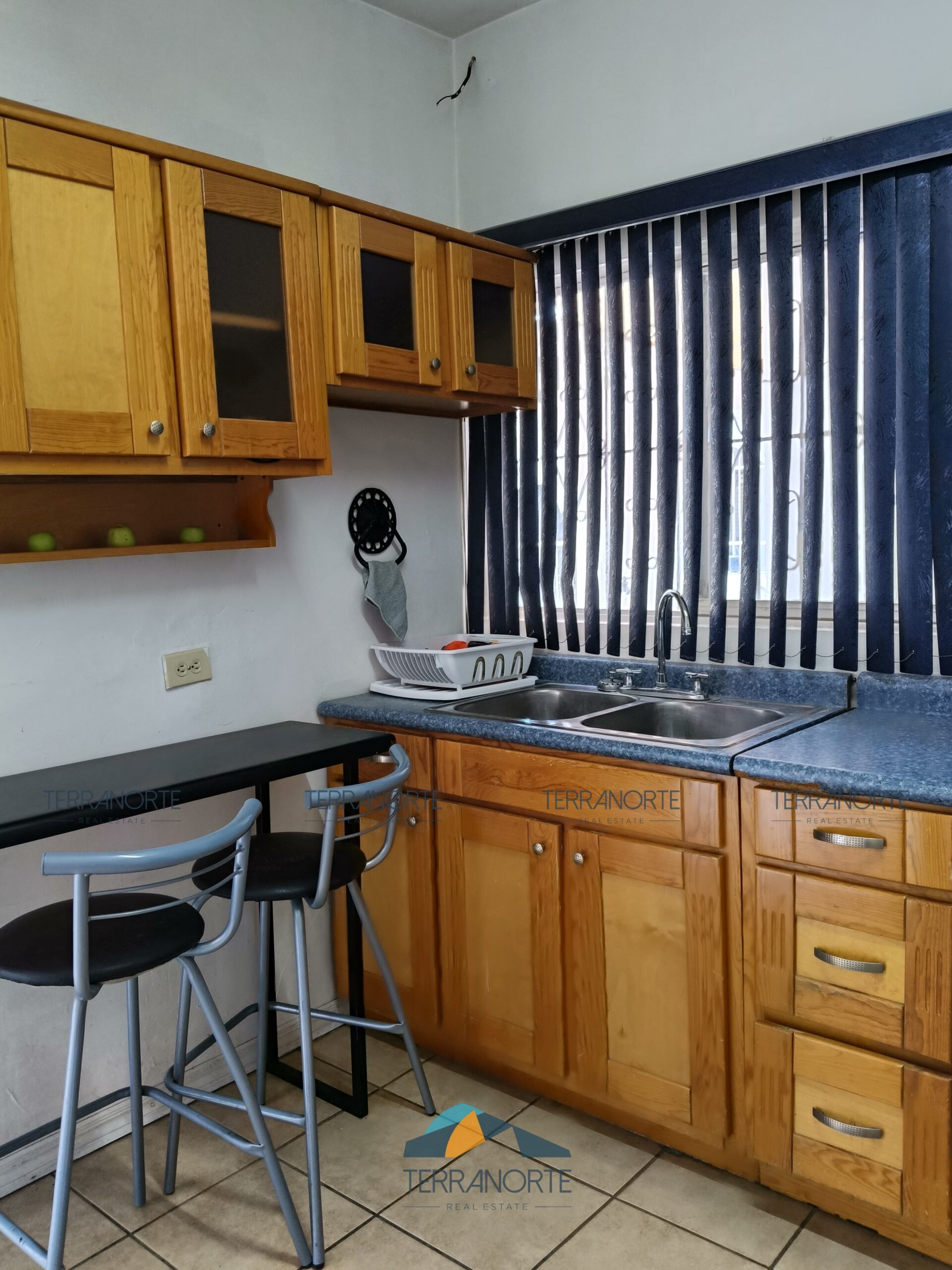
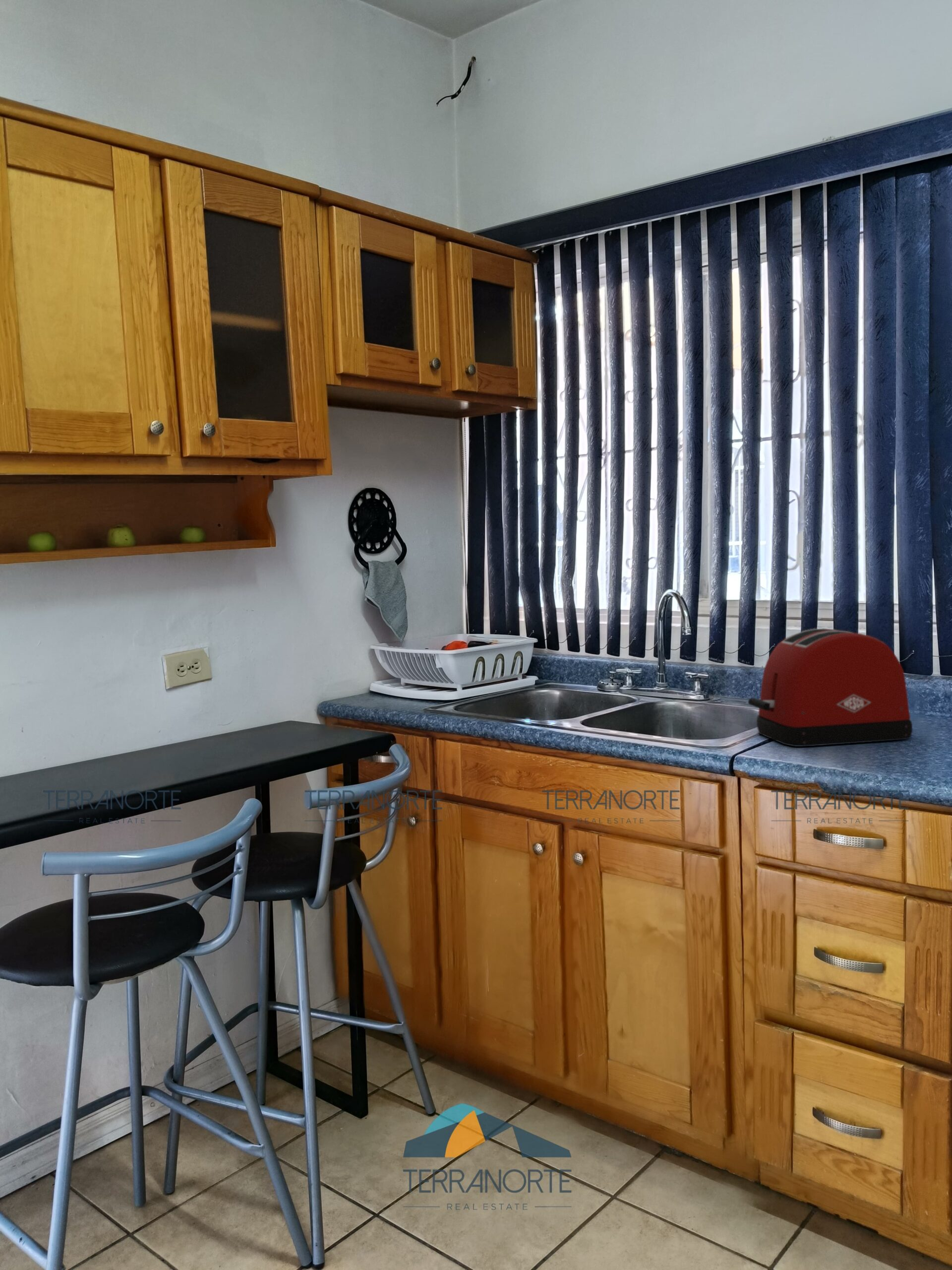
+ toaster (832, 683)
